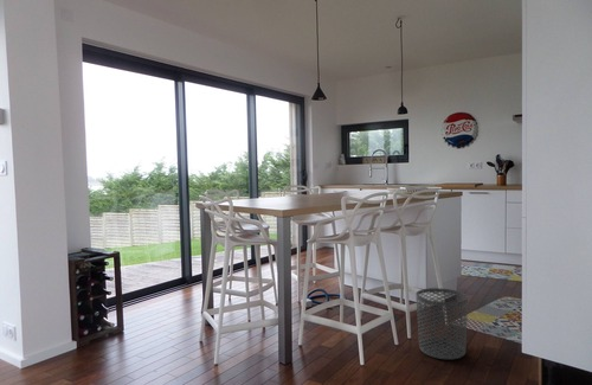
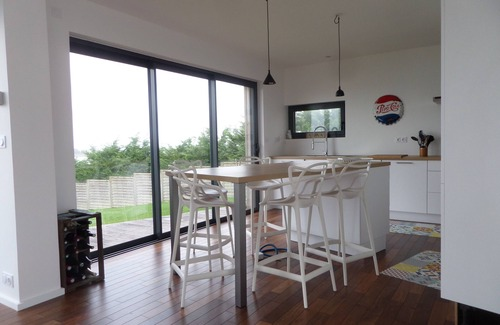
- waste bin (442, 322)
